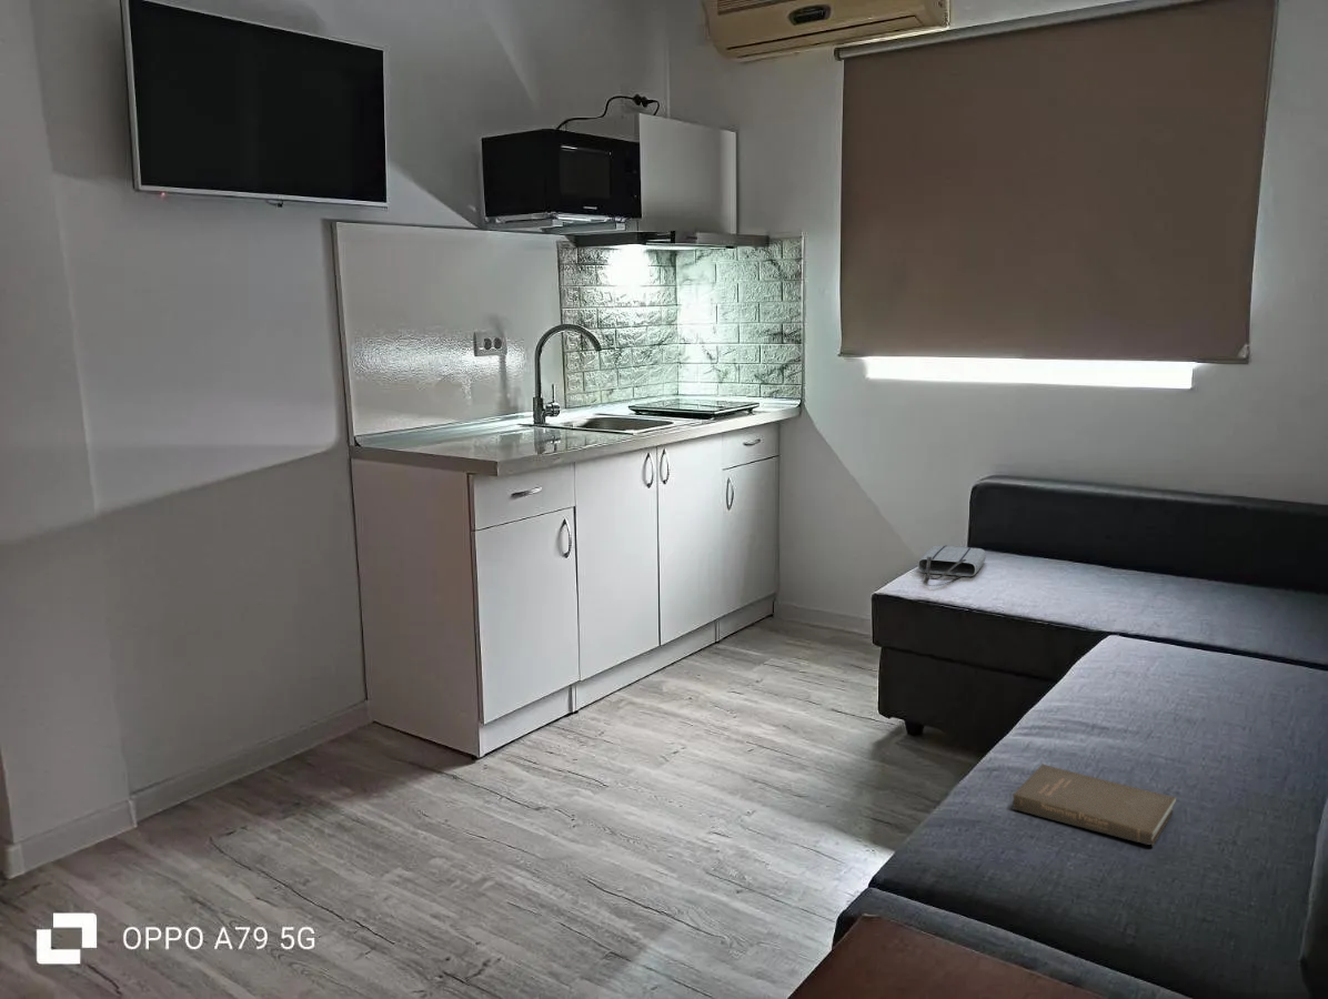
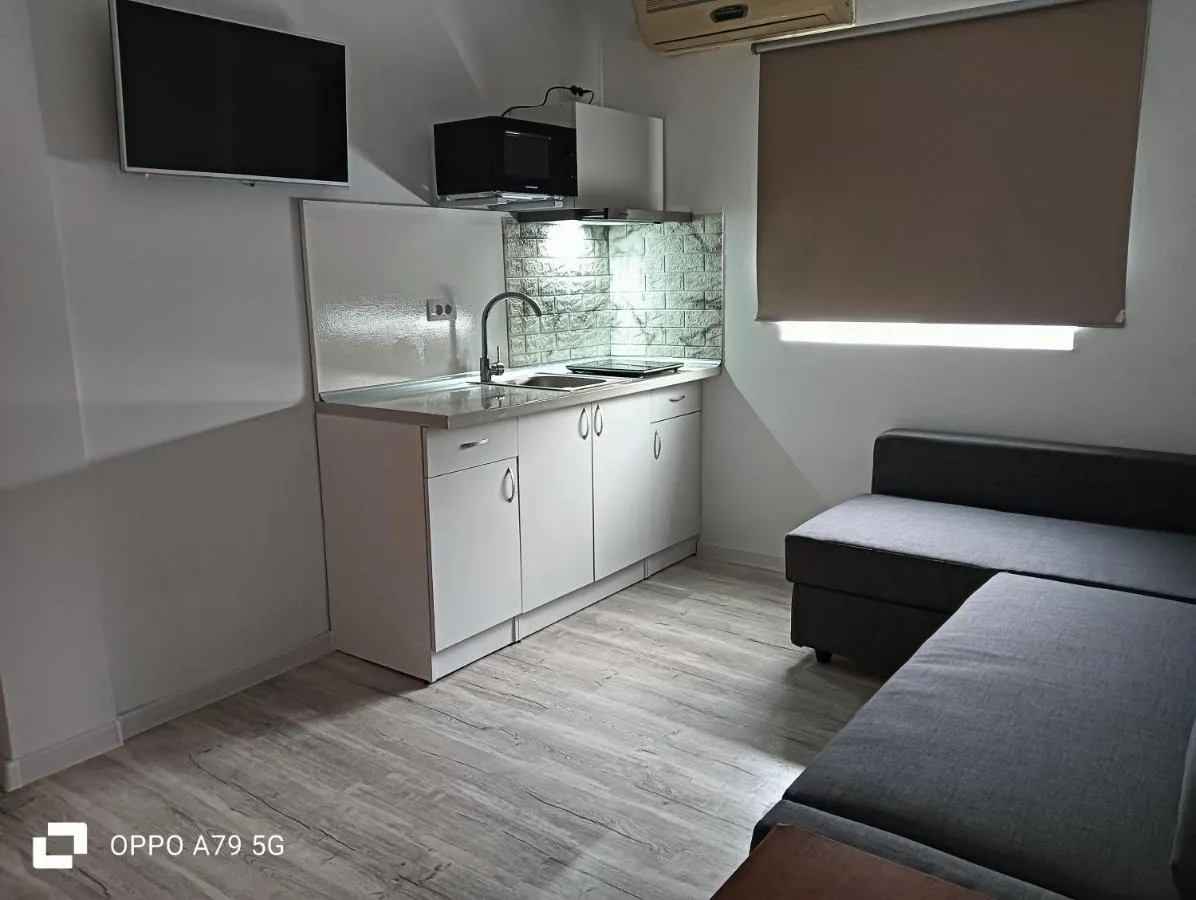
- book (1093, 804)
- tote bag (948, 564)
